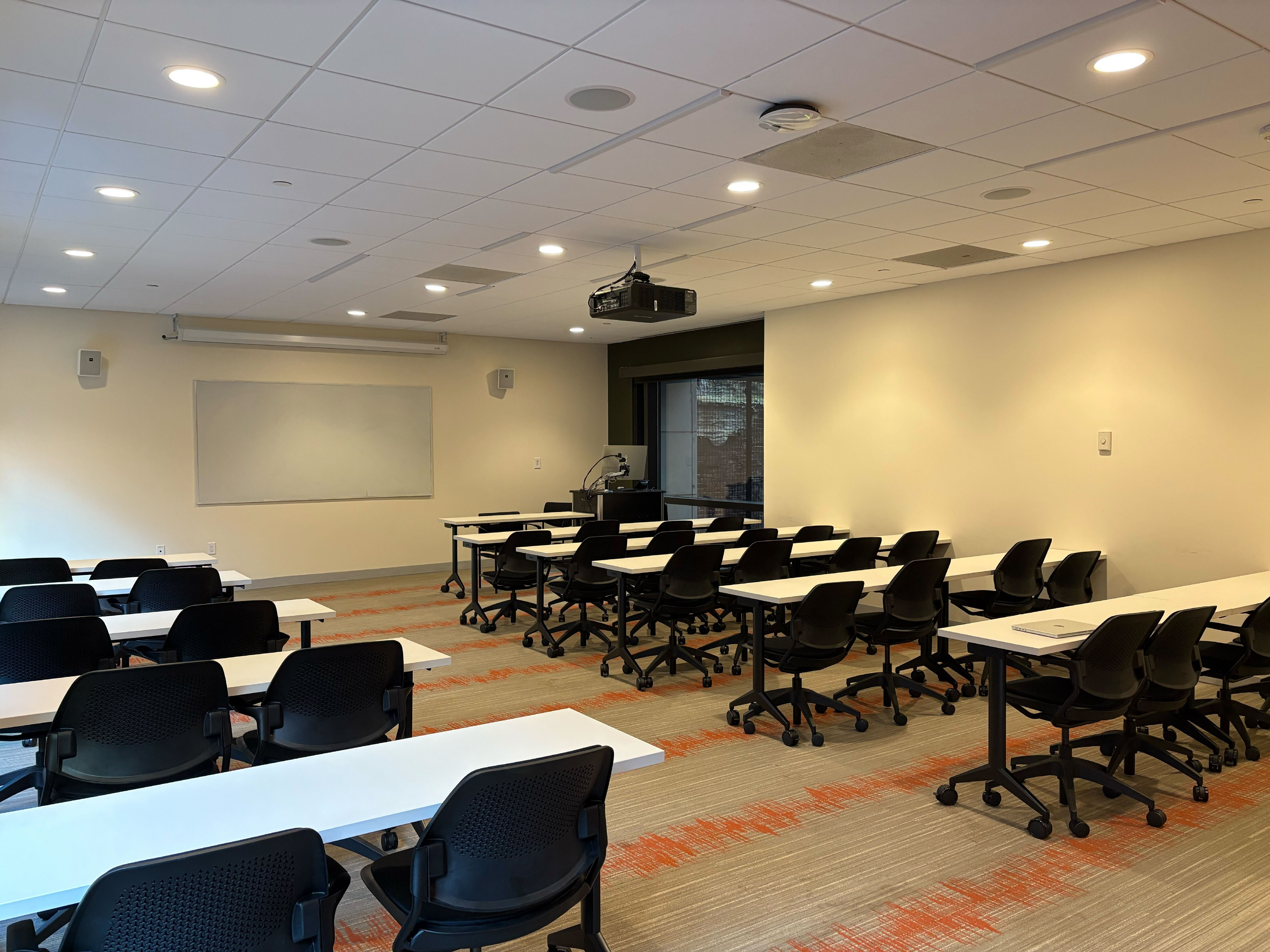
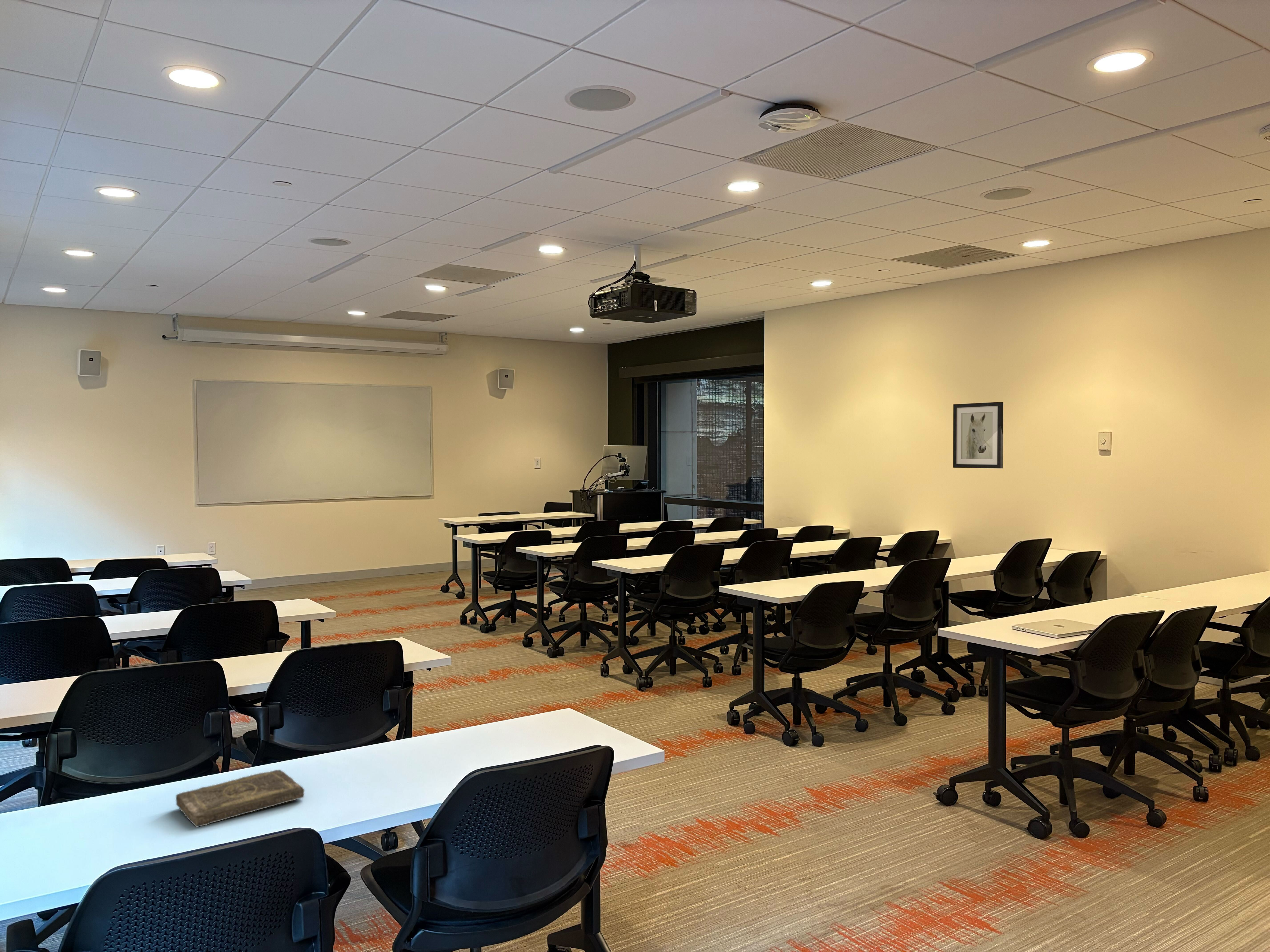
+ book (240, 796)
+ wall art (977, 435)
